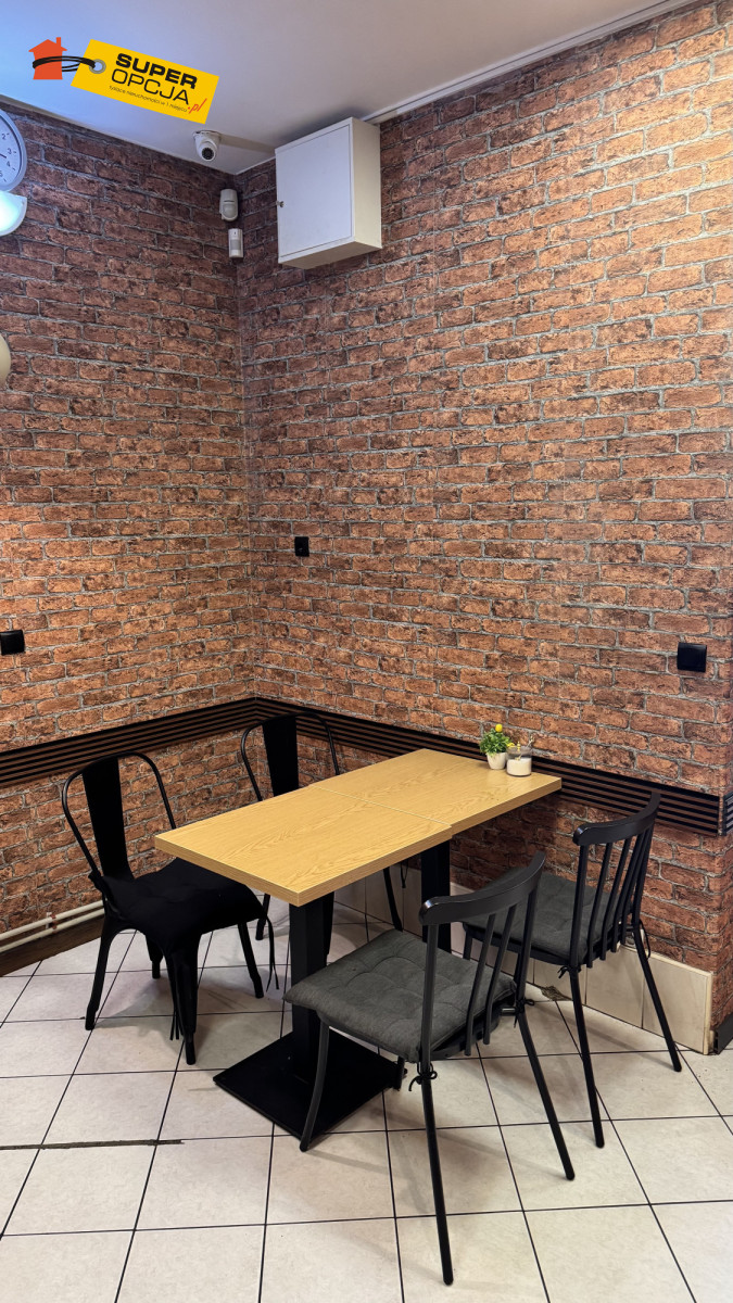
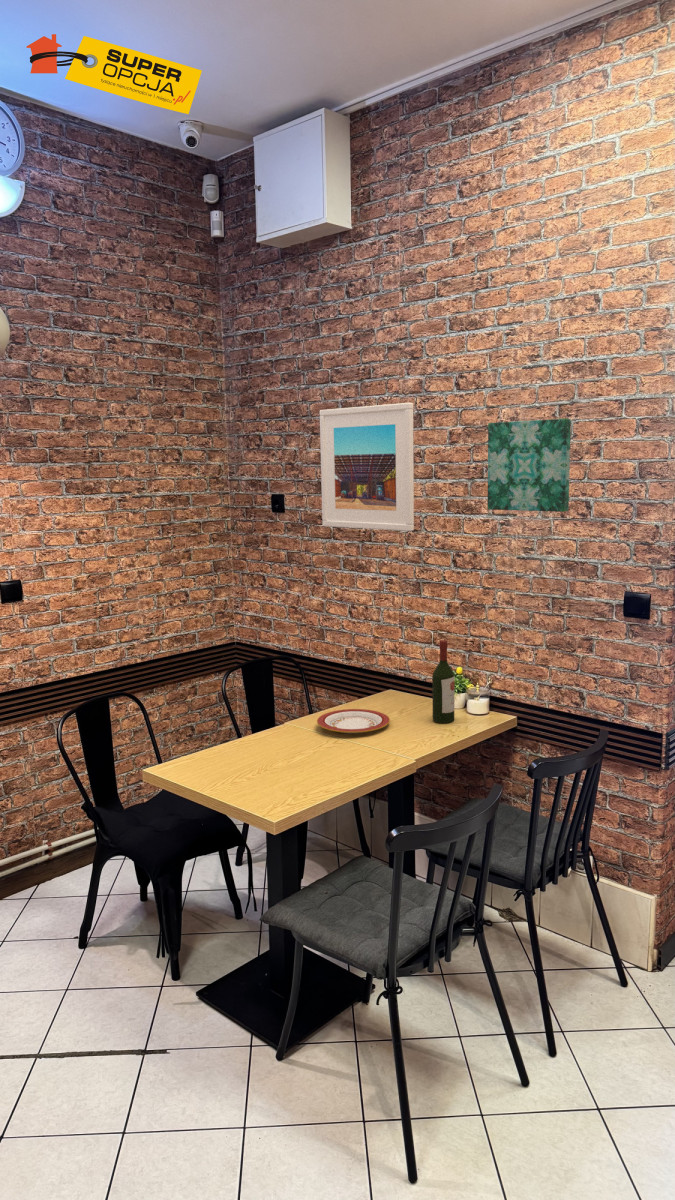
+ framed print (365, 468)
+ wine bottle (443, 680)
+ wall art (527, 466)
+ plate (353, 722)
